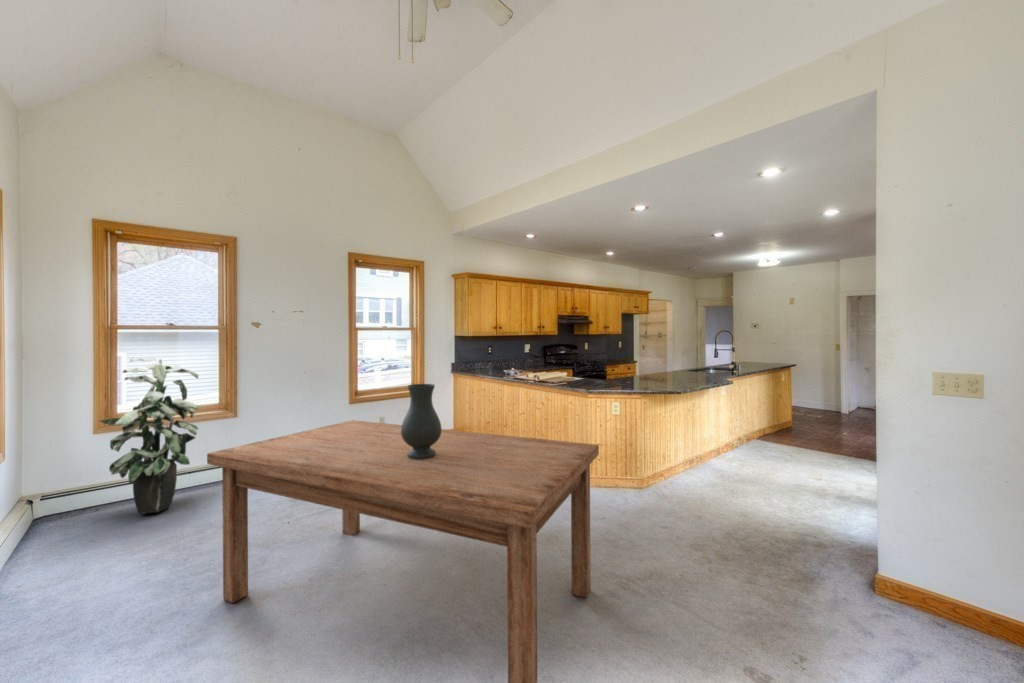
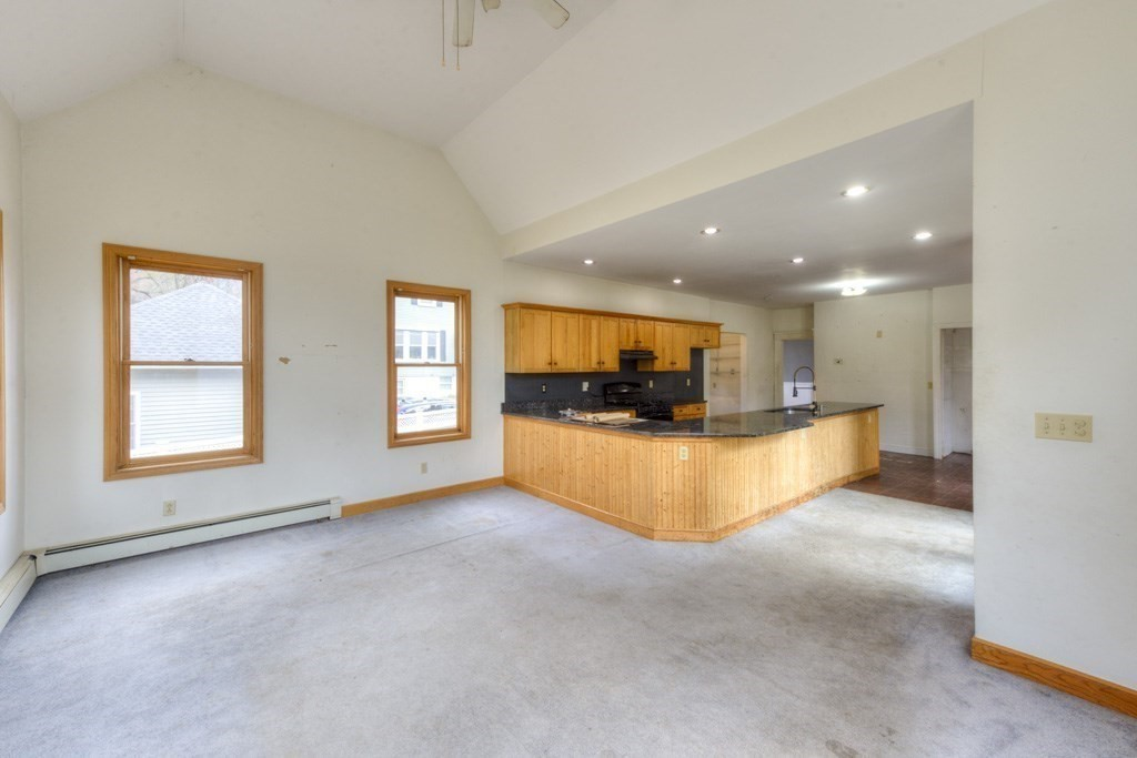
- dining table (409, 521)
- vase (421, 420)
- indoor plant (152, 433)
